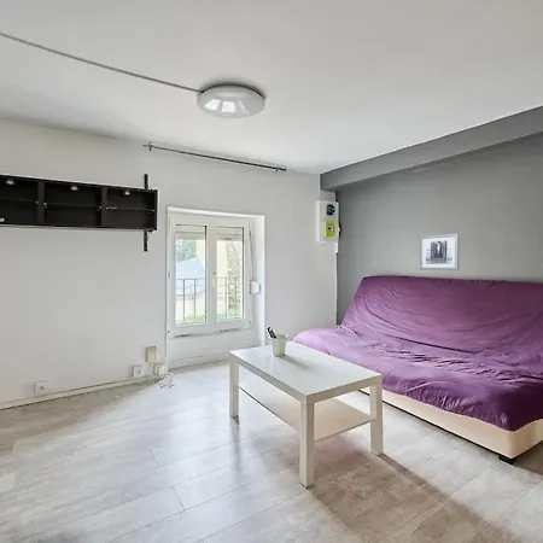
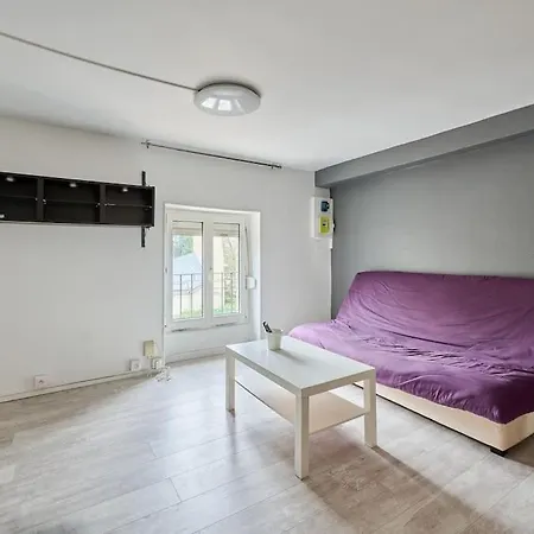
- wall art (438, 252)
